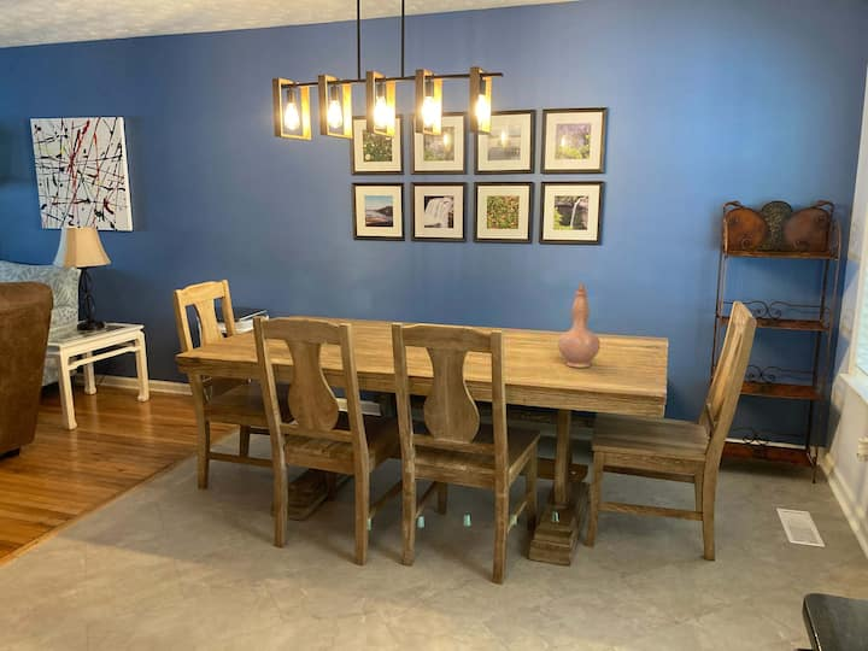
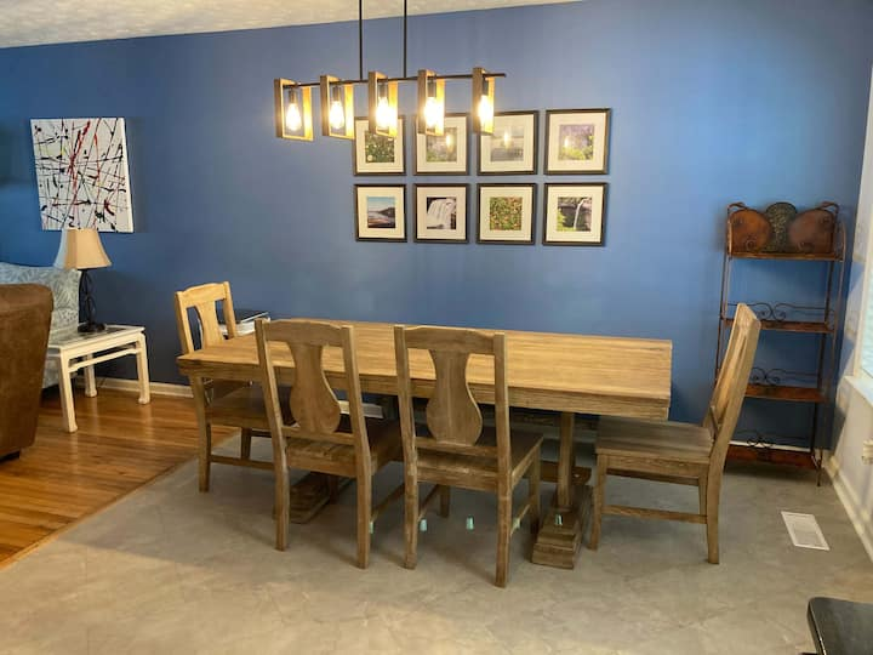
- vase (579, 324)
